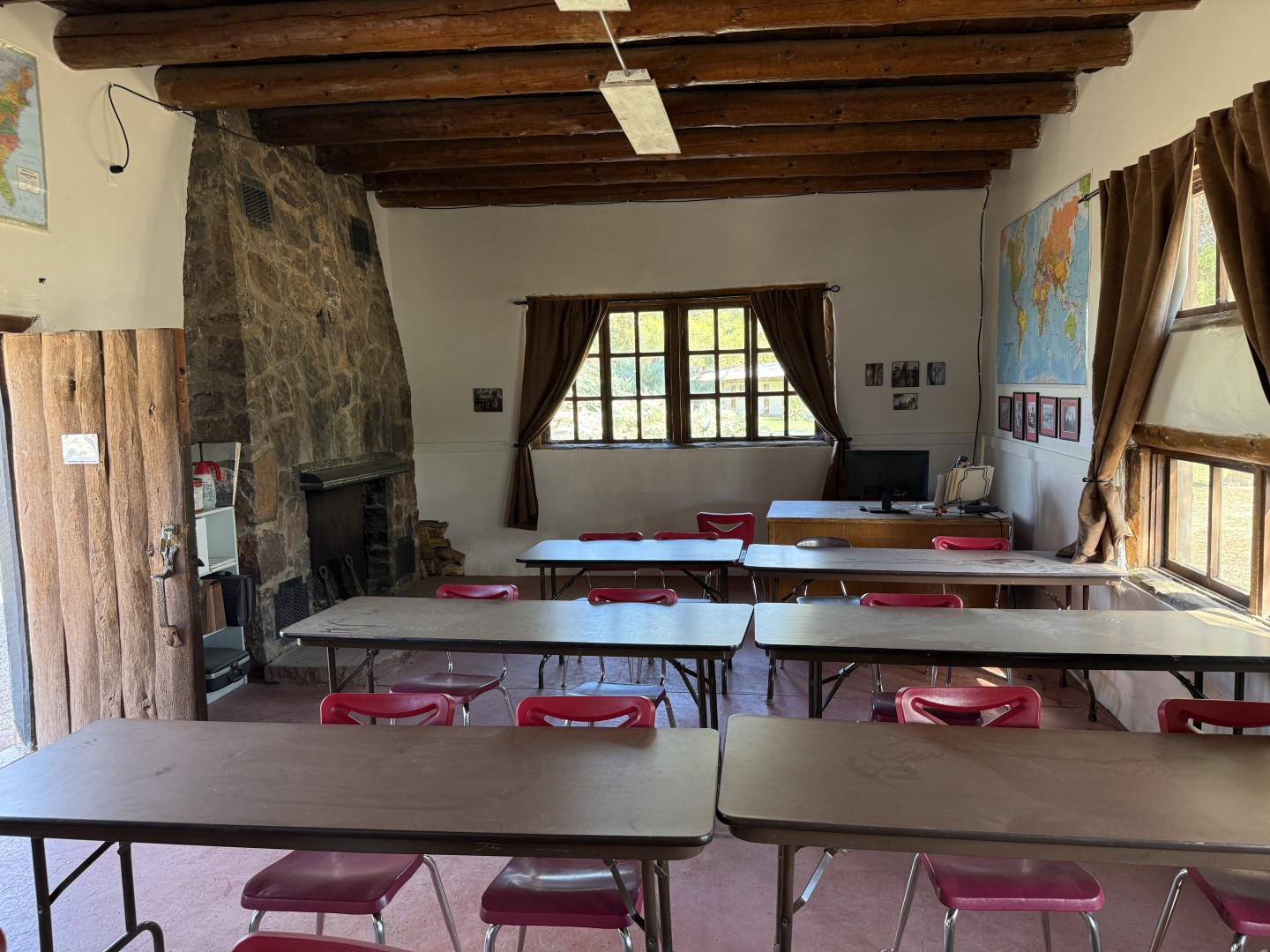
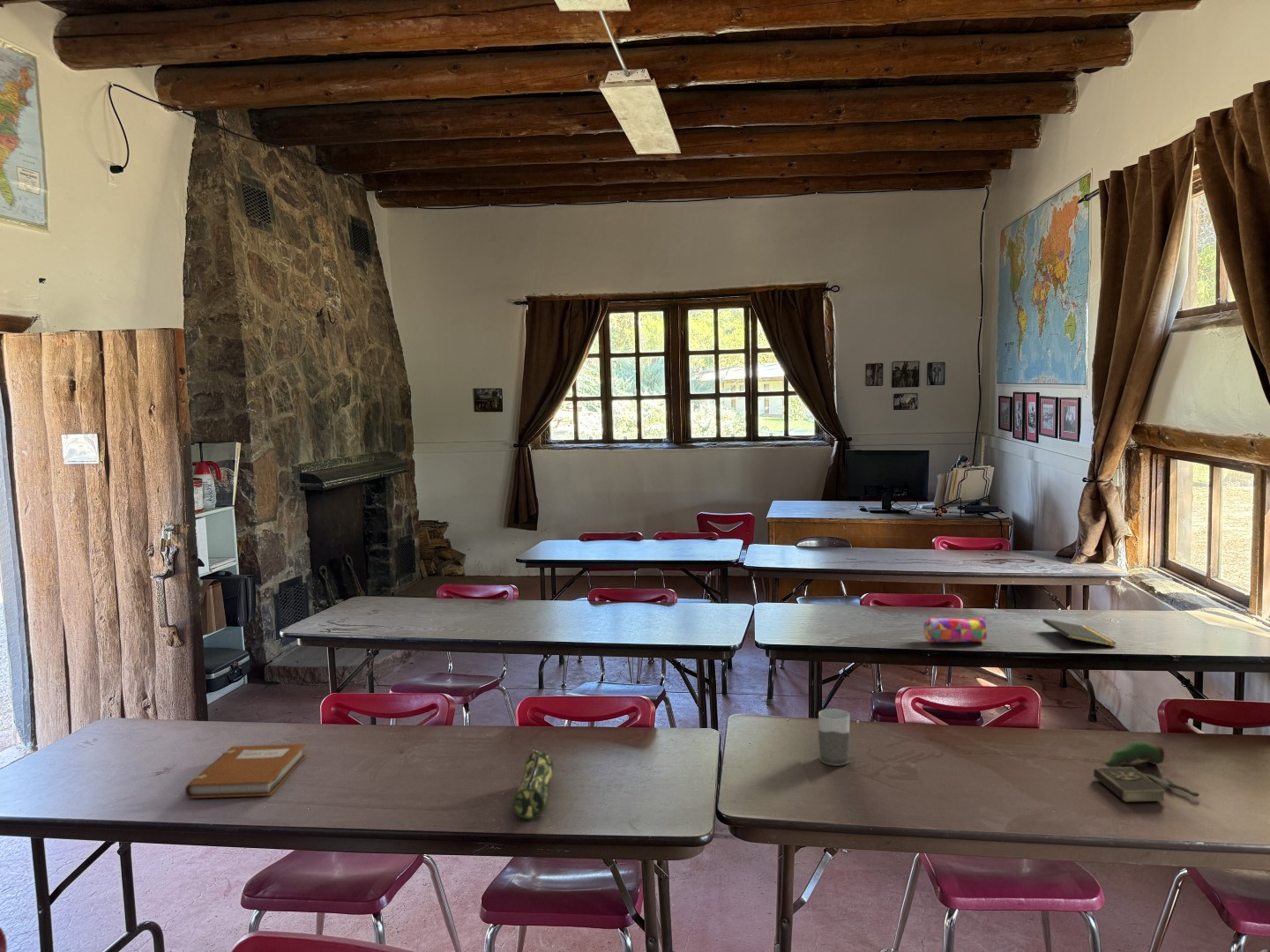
+ notepad (1078, 632)
+ notebook (249, 768)
+ pencil case (955, 629)
+ mug (834, 733)
+ book (1139, 771)
+ pencil case (534, 784)
